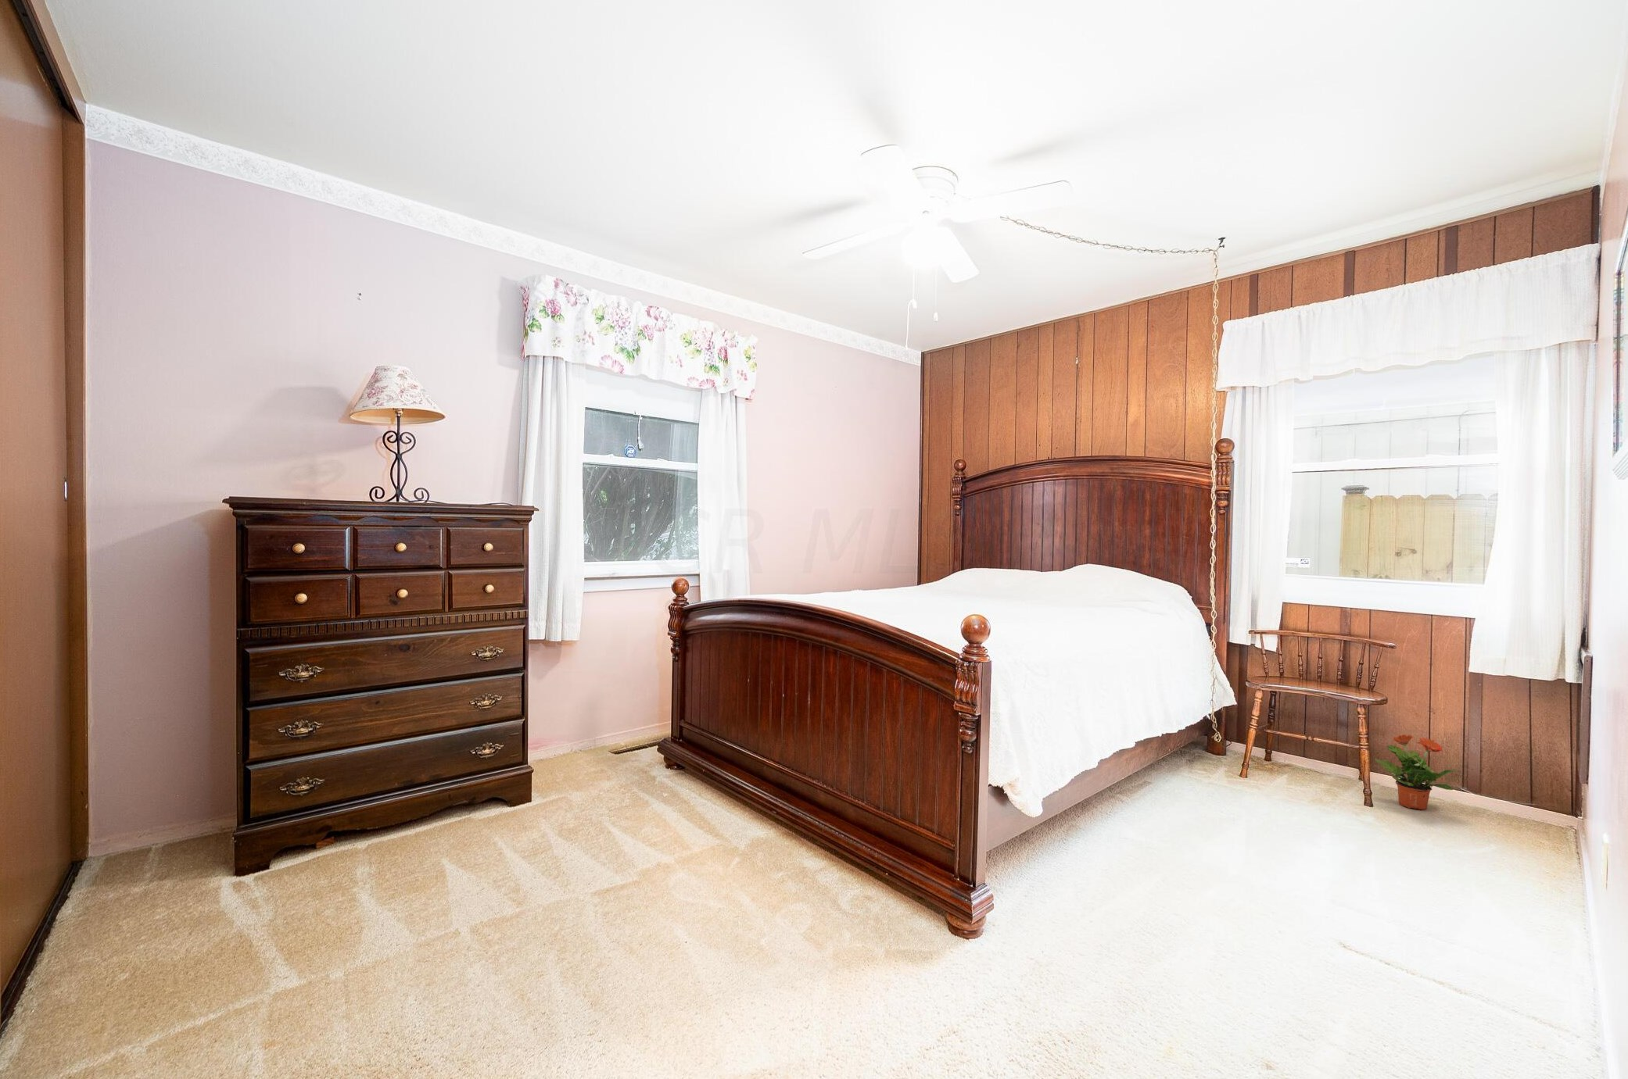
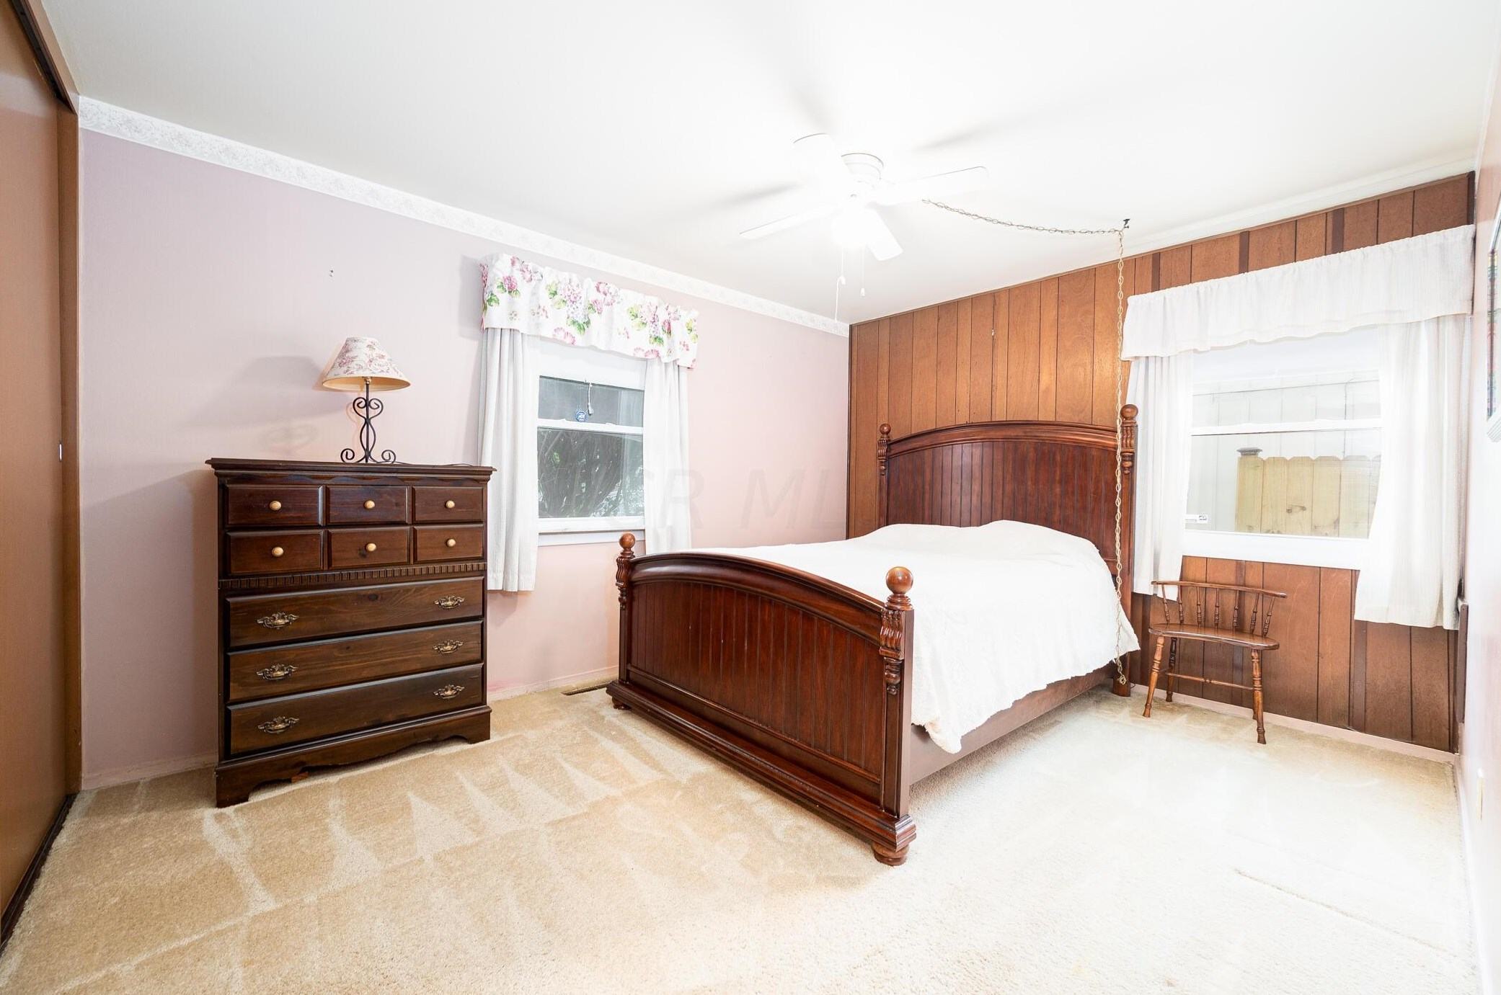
- potted plant (1415, 771)
